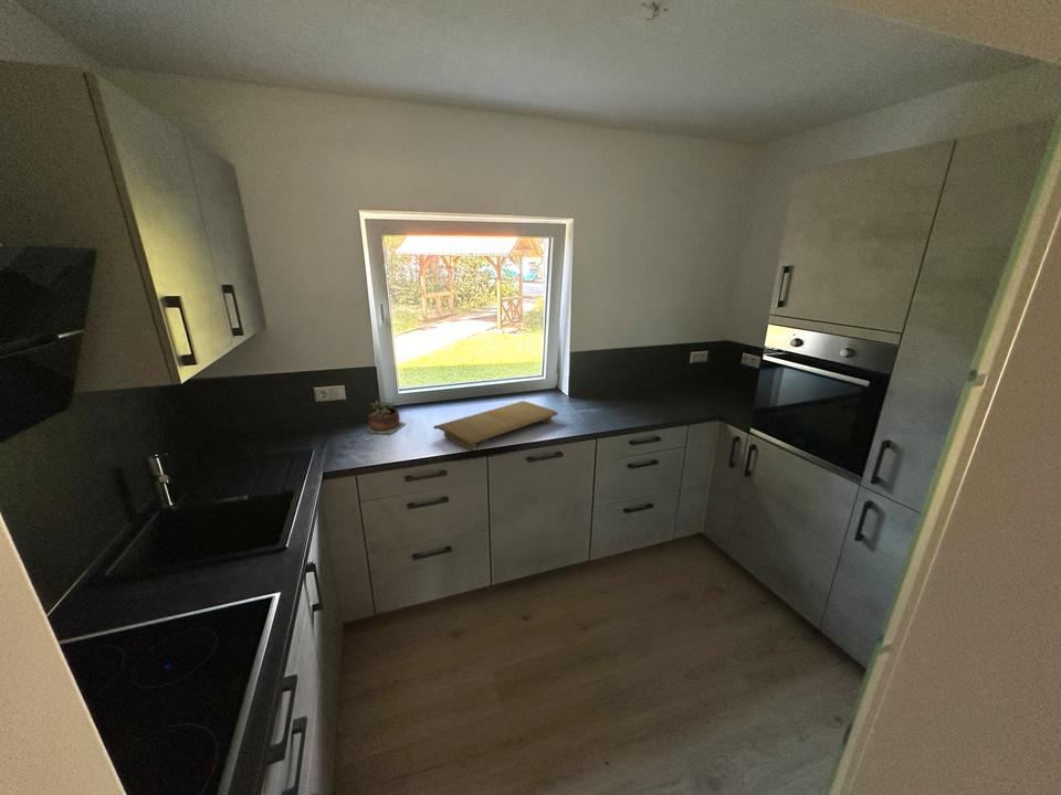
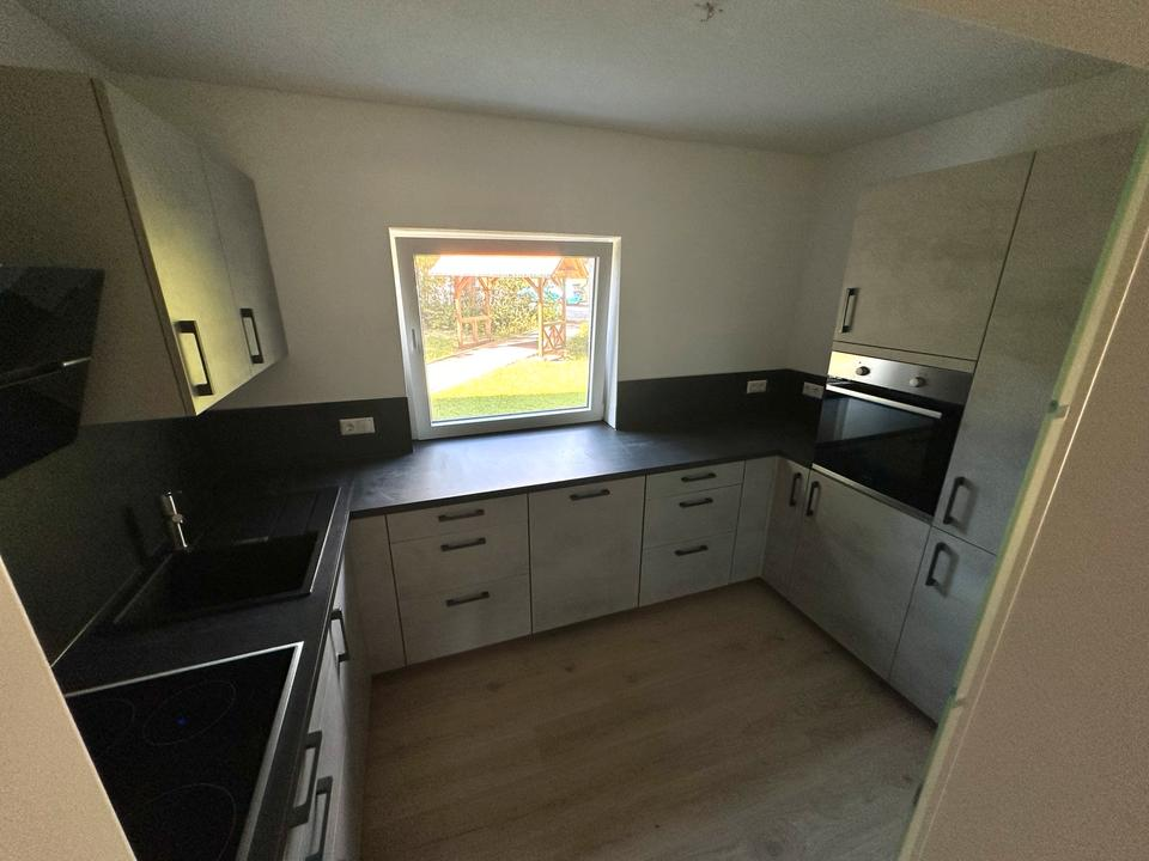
- succulent plant (384, 415)
- cutting board (498, 423)
